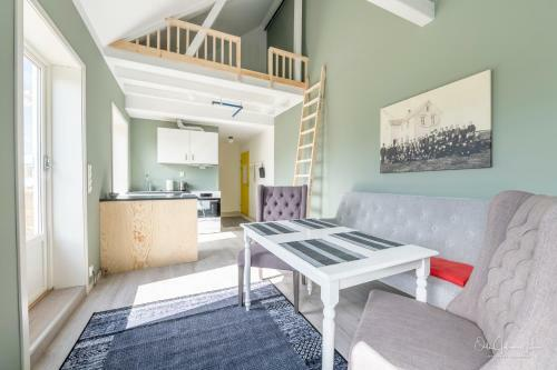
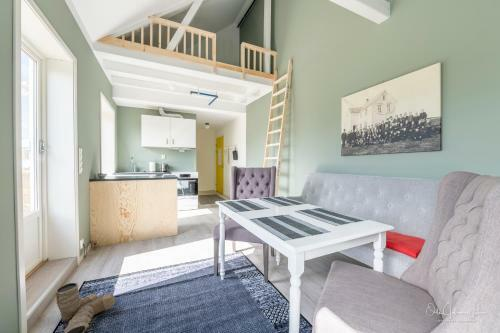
+ boots (84, 301)
